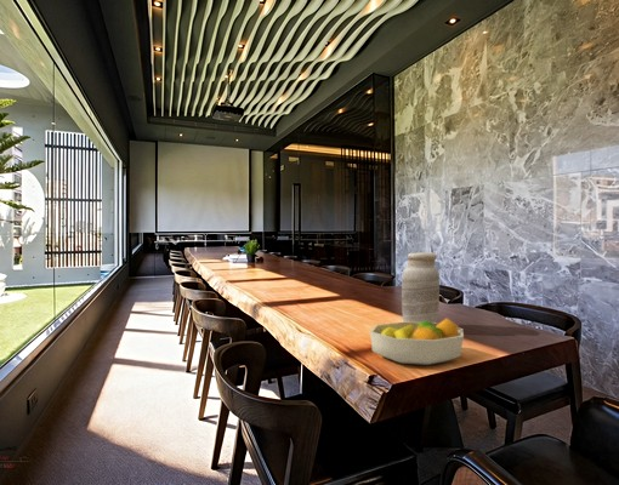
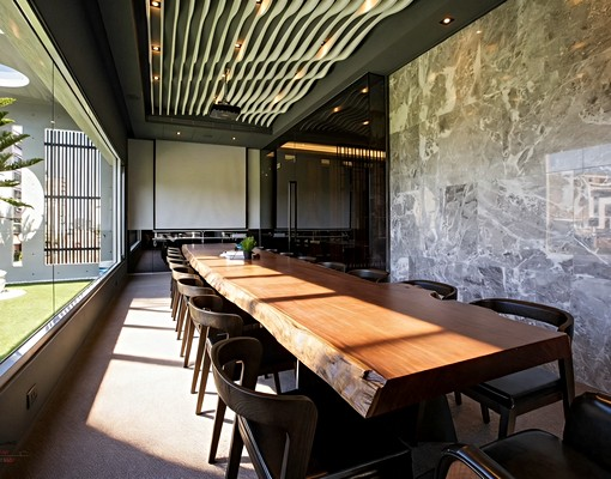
- vase (420, 290)
- fruit bowl (416, 337)
